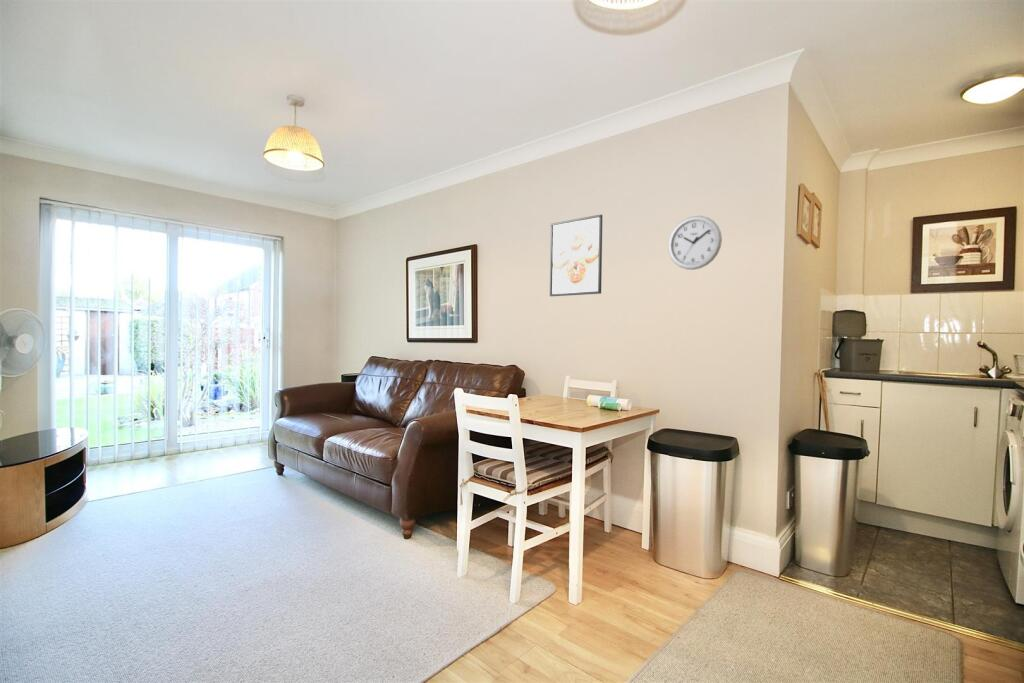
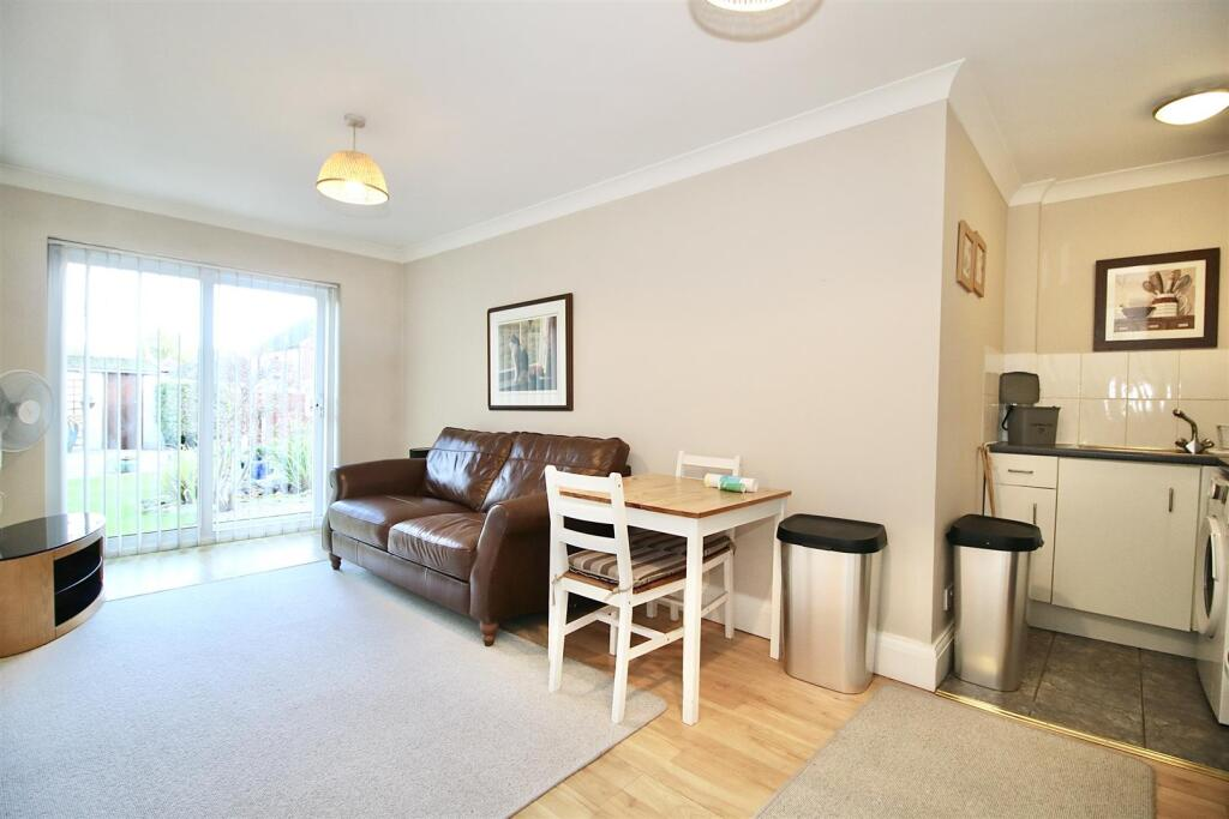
- wall clock (693, 242)
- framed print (575, 257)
